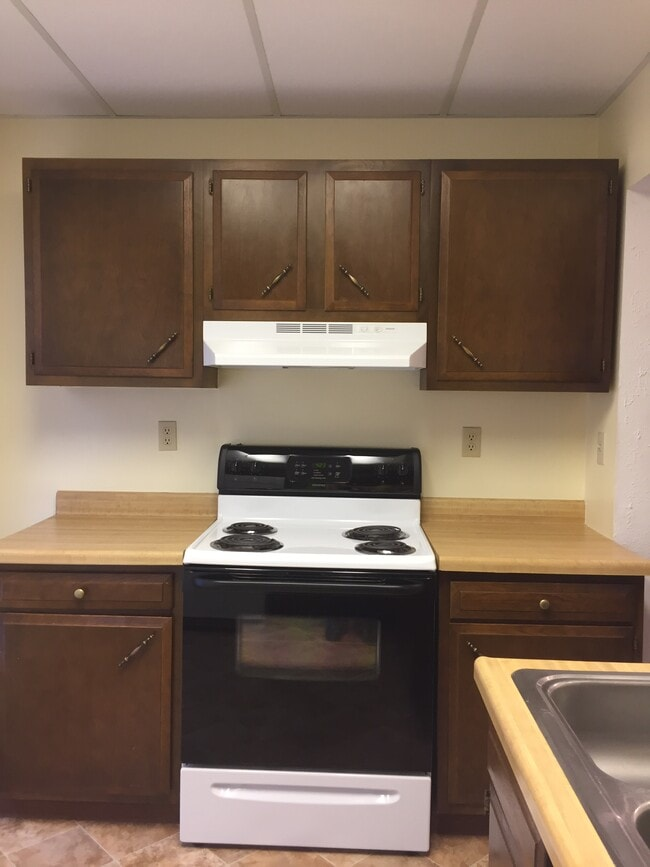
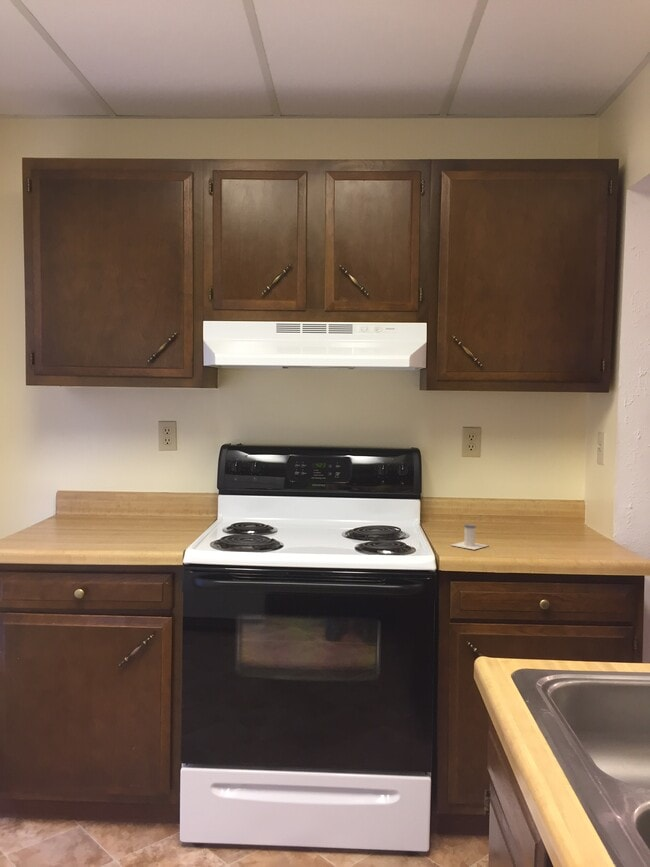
+ salt shaker (469, 535)
